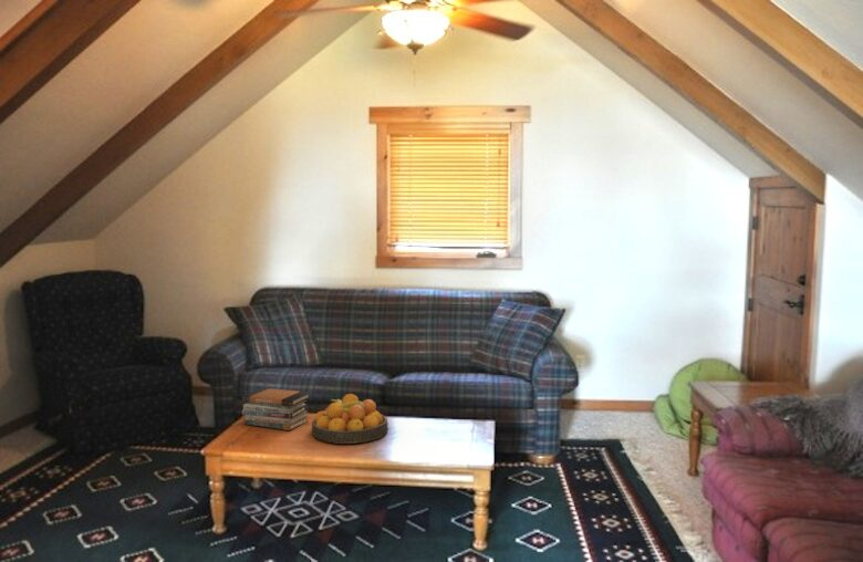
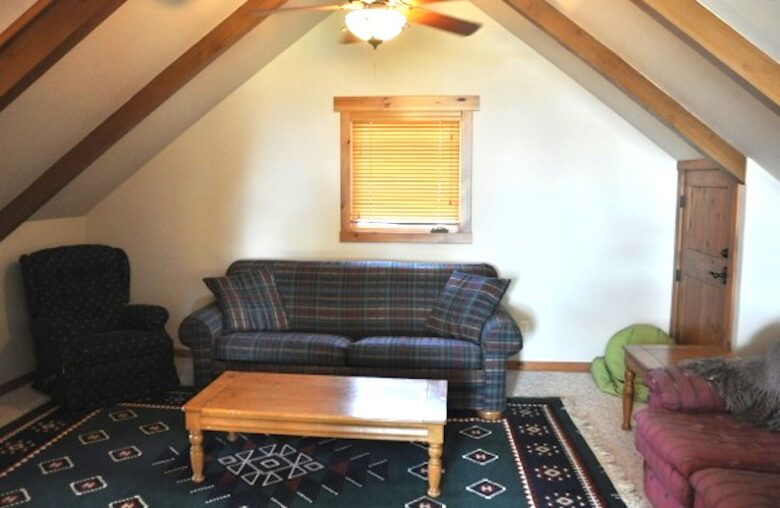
- book stack (275, 408)
- fruit bowl (350, 415)
